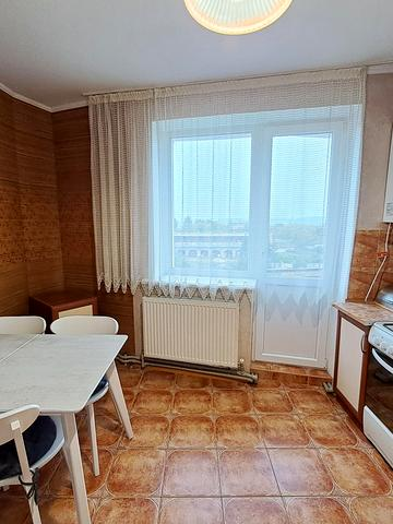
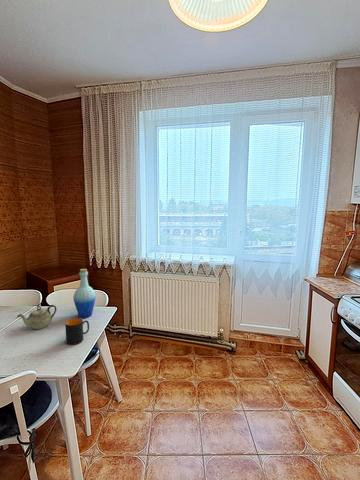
+ mug (78, 329)
+ bottle (84, 292)
+ teapot (37, 316)
